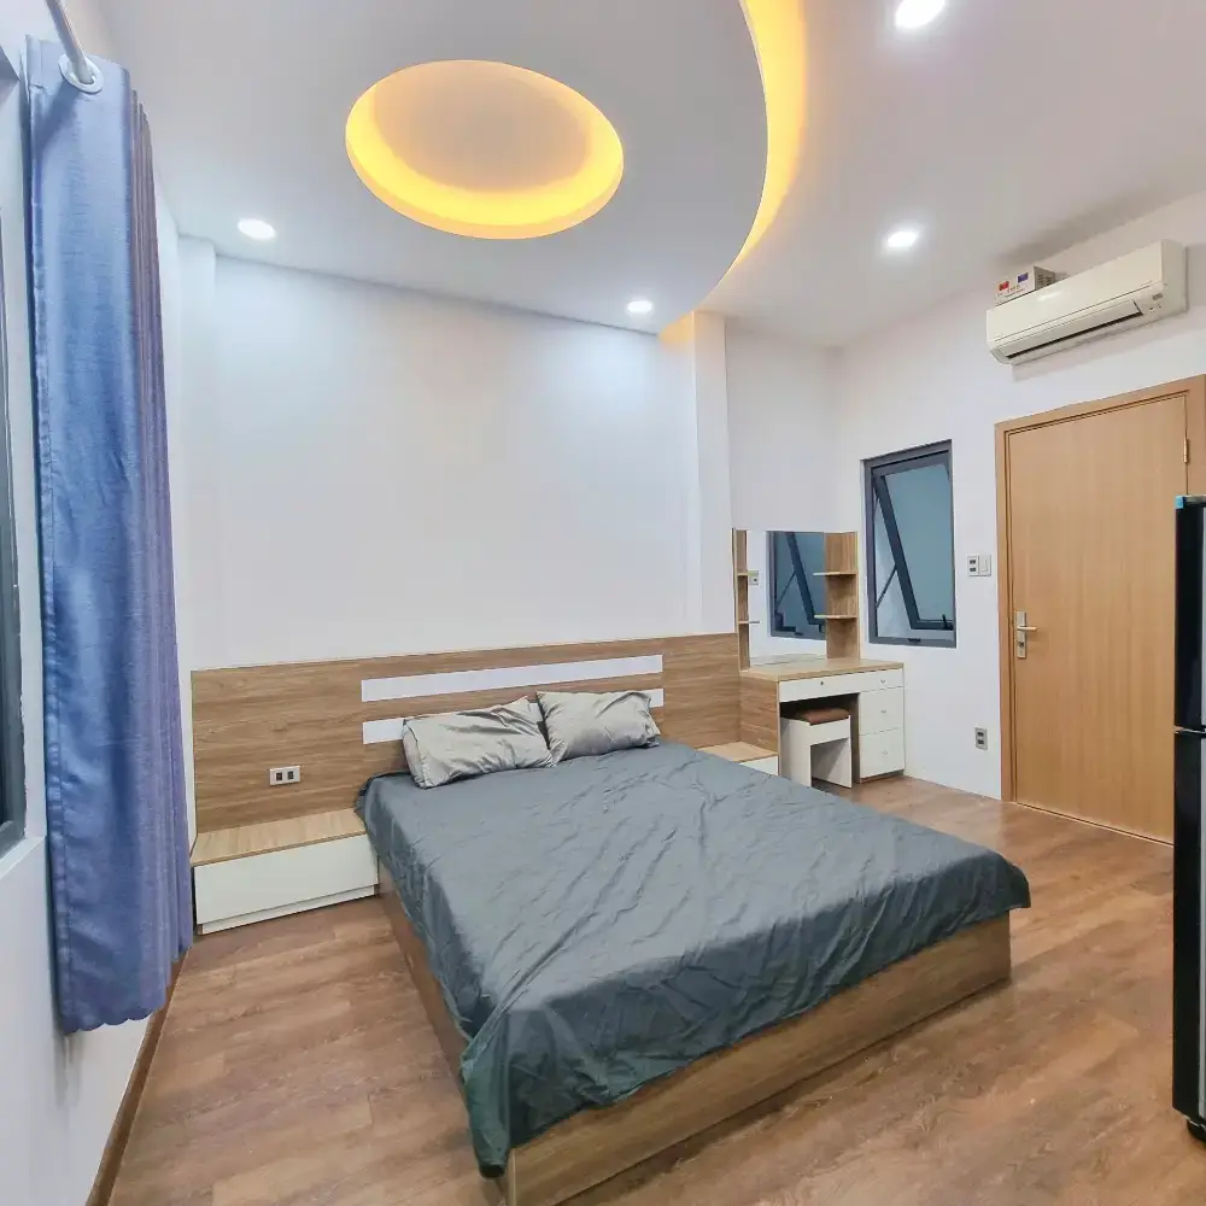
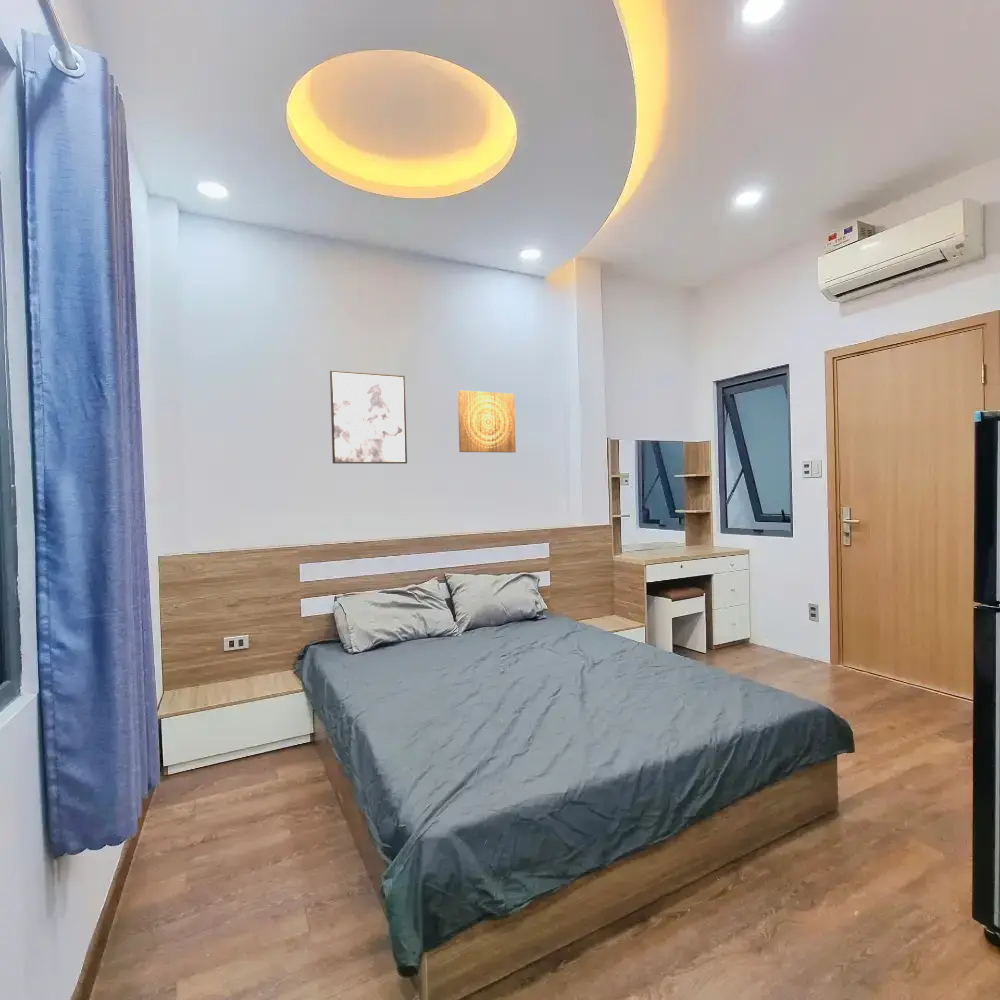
+ wall art (369, 418)
+ wall art (487, 422)
